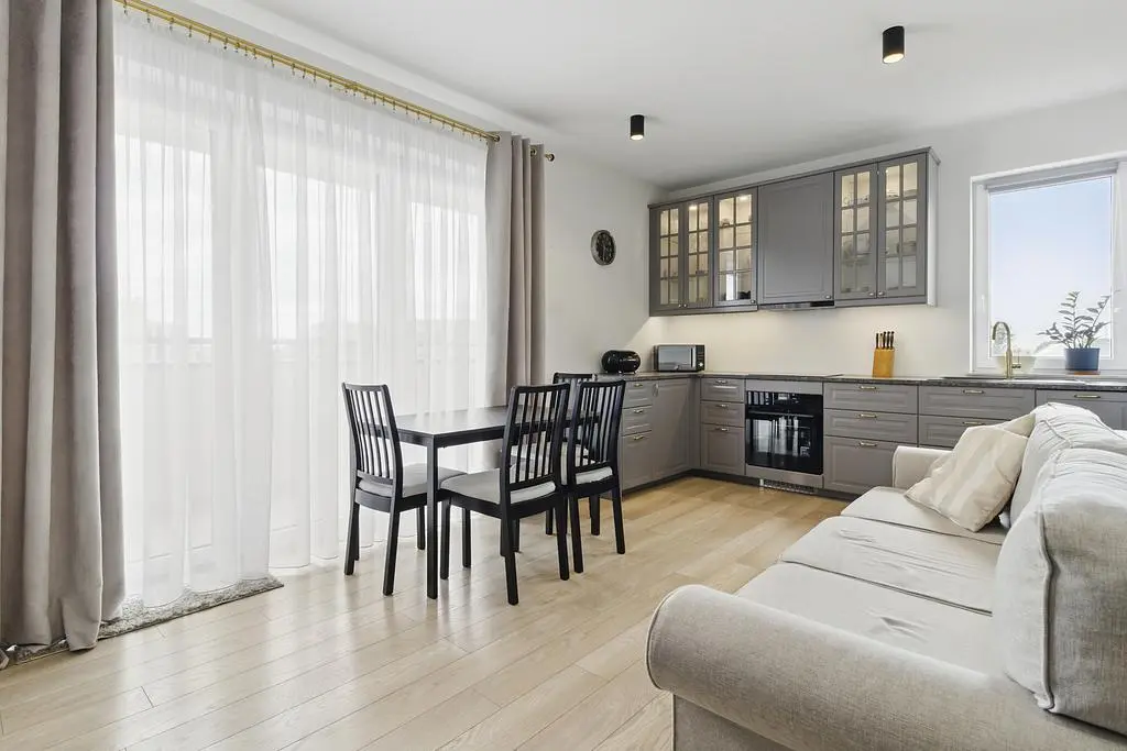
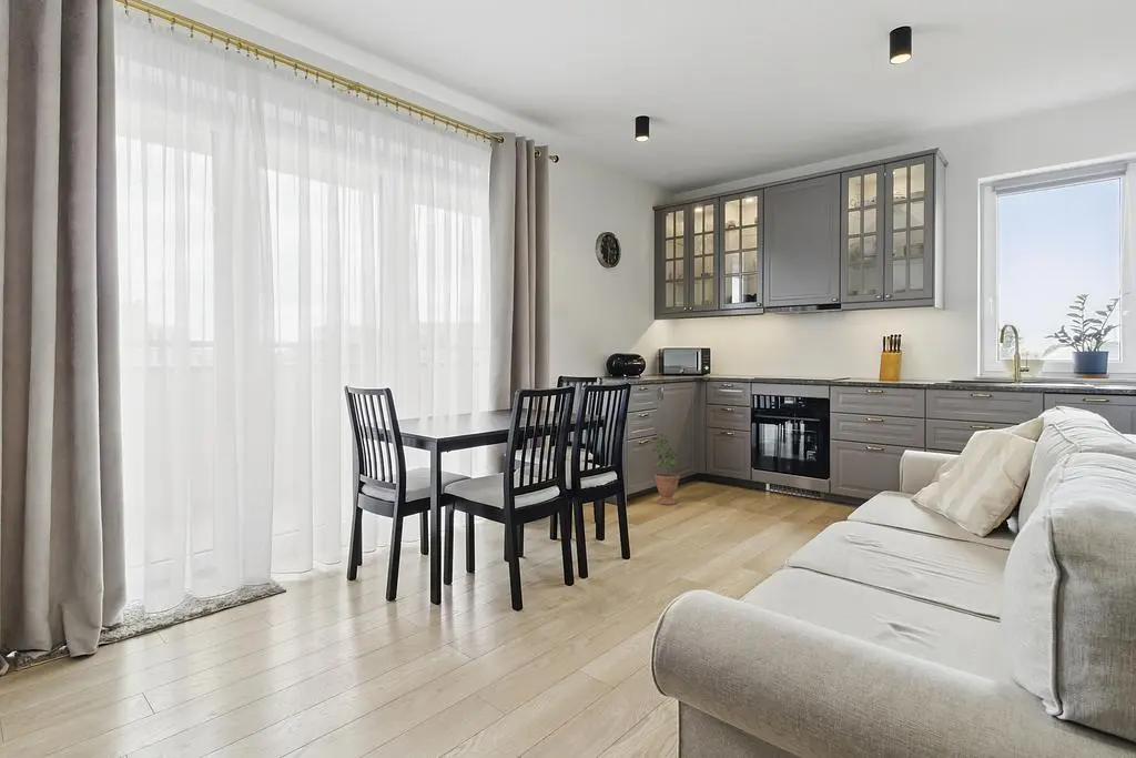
+ potted plant (665, 467)
